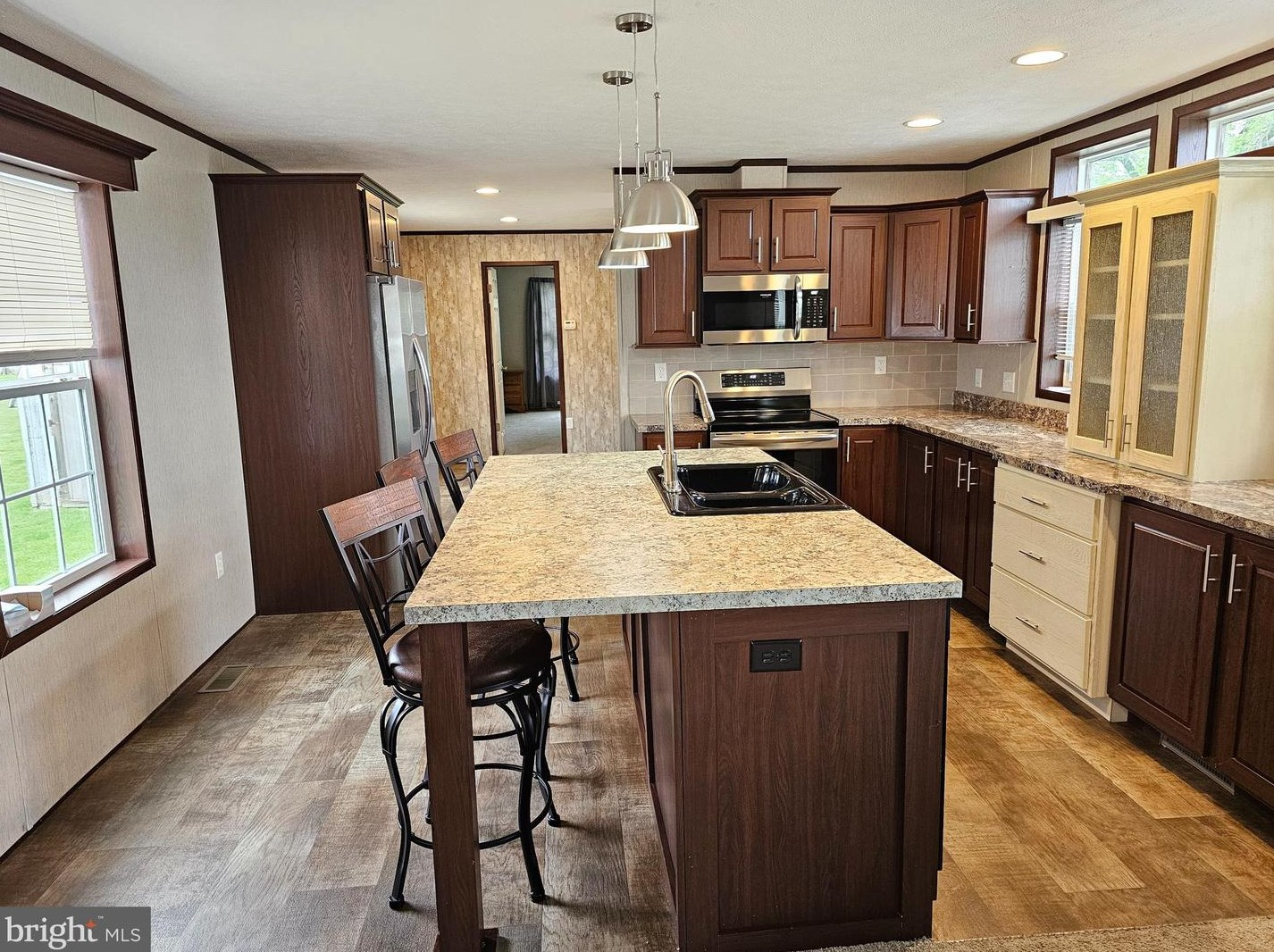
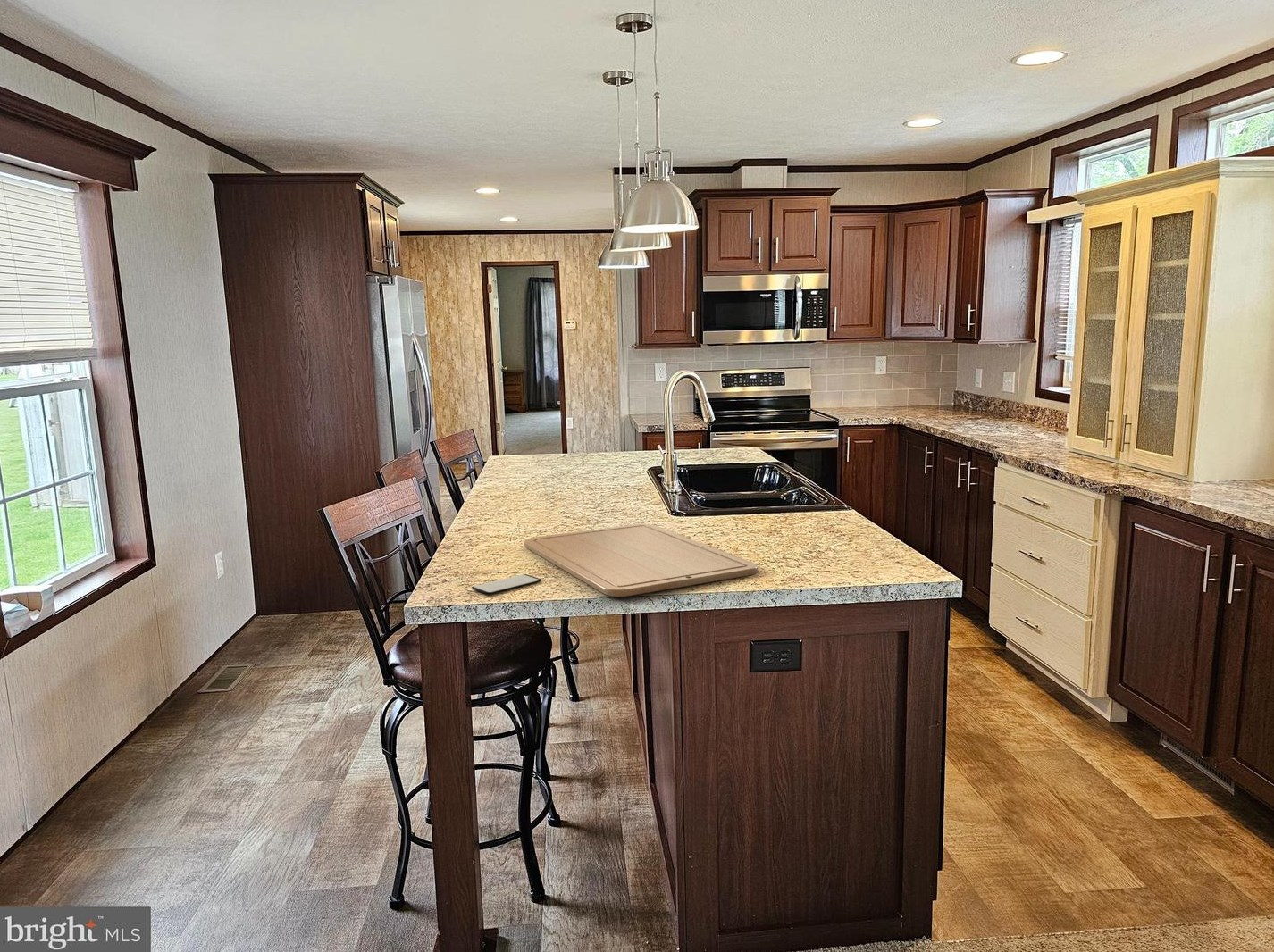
+ chopping board (633, 554)
+ smartphone (507, 583)
